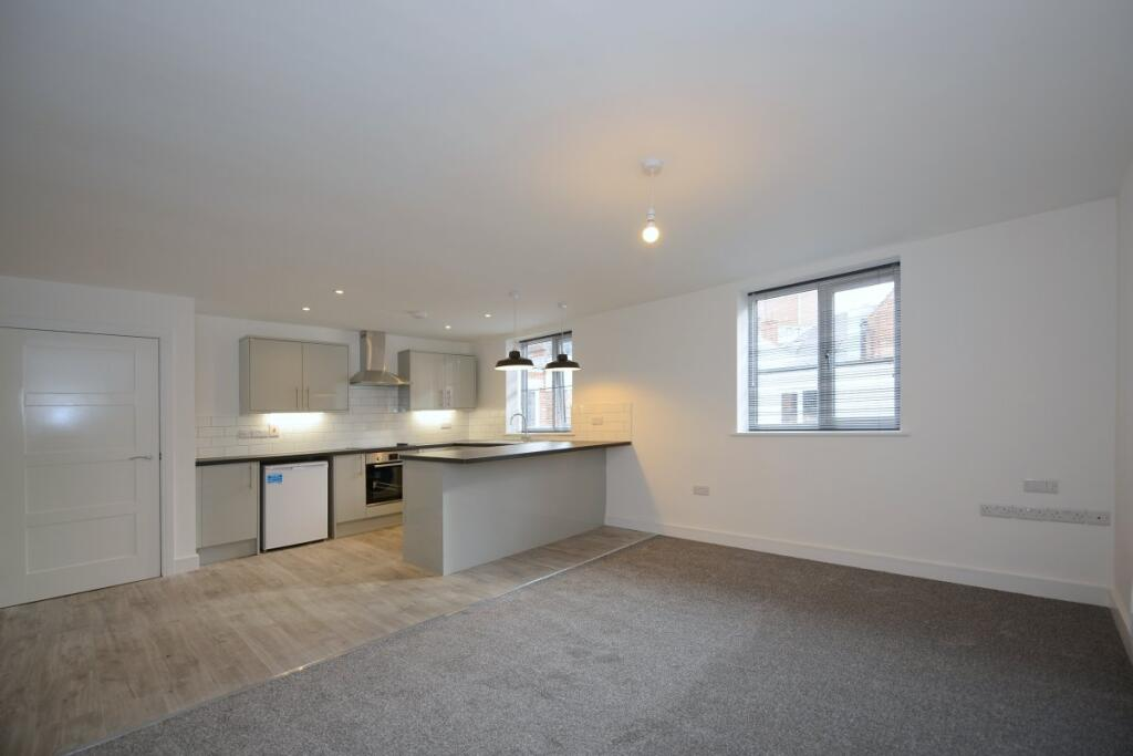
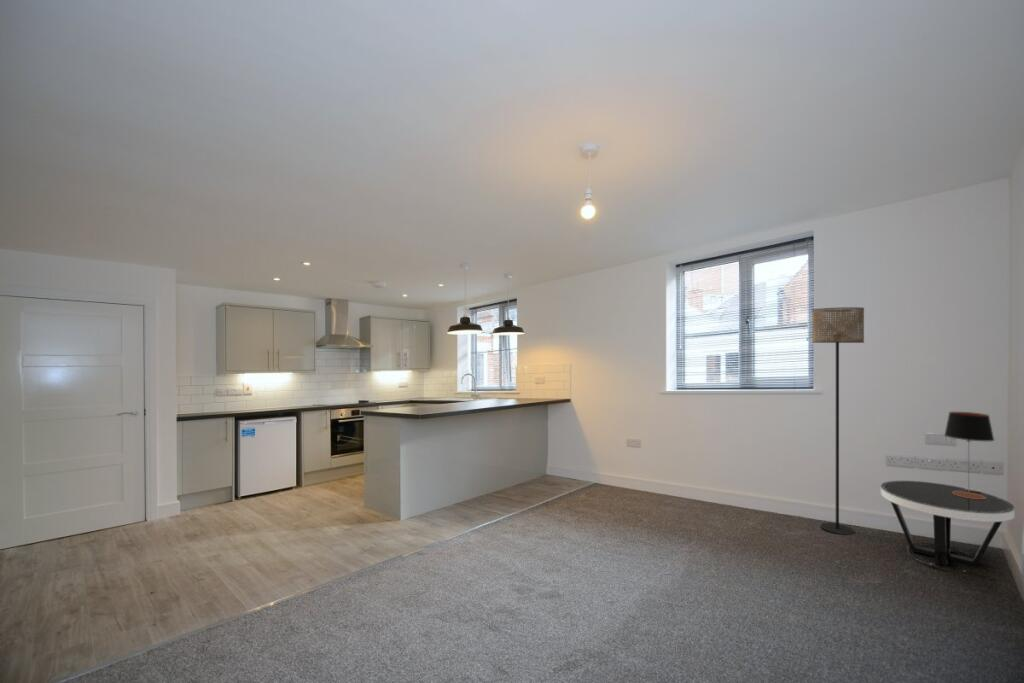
+ table lamp (968, 454)
+ side table (942, 525)
+ floor lamp (837, 419)
